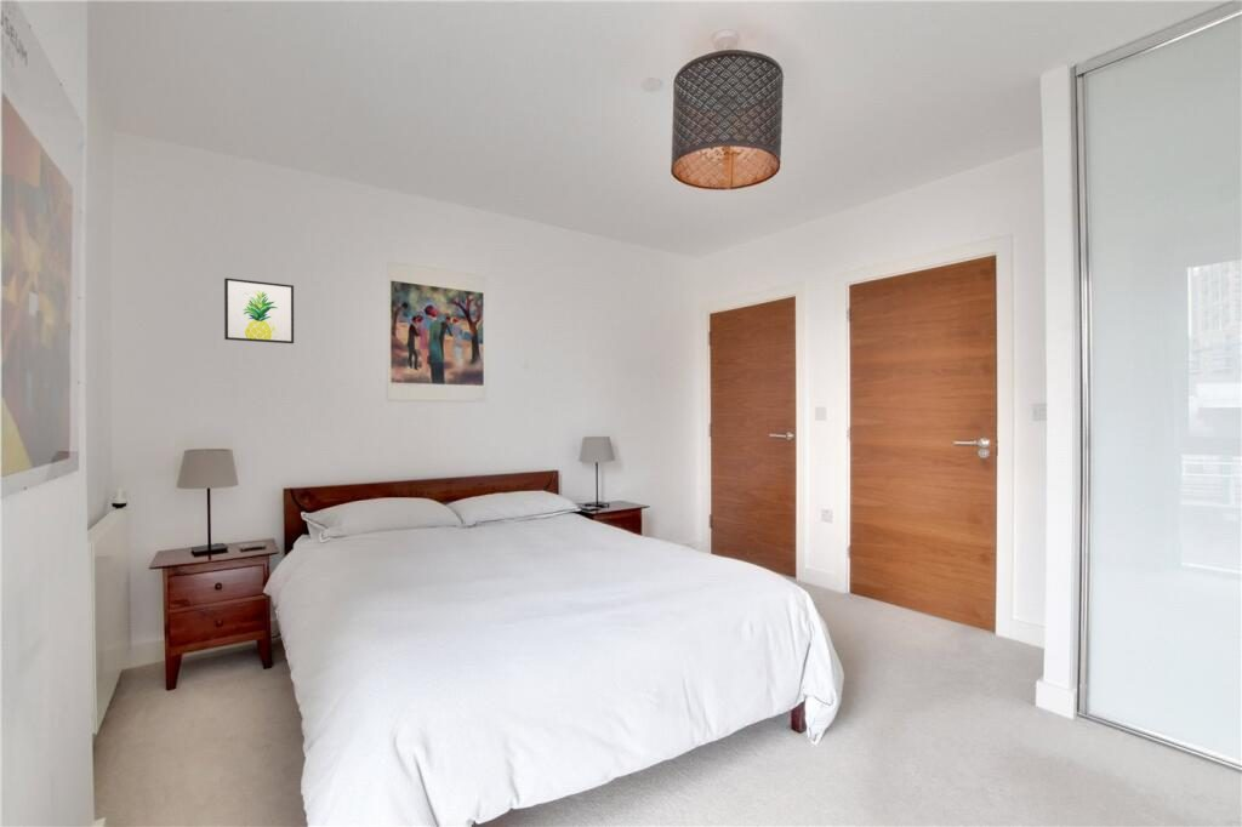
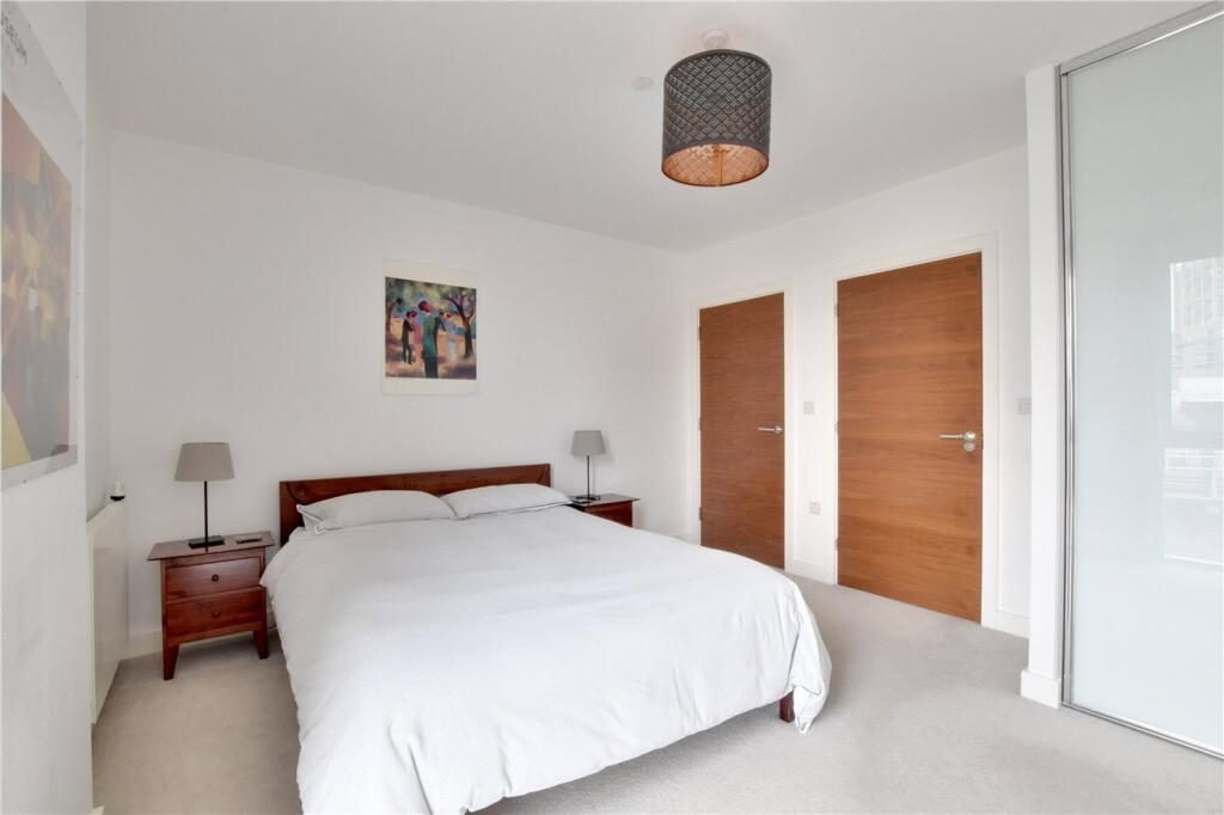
- wall art (260, 312)
